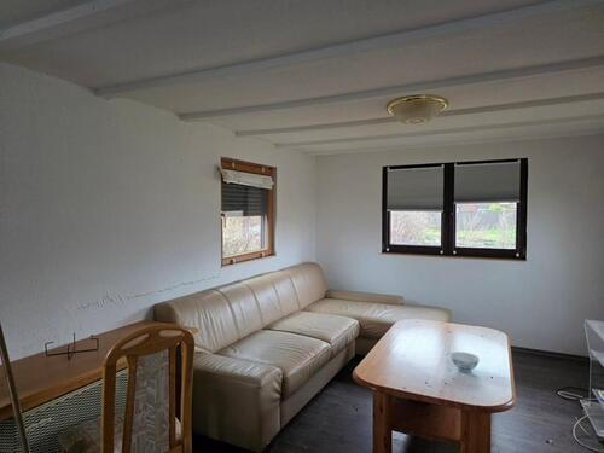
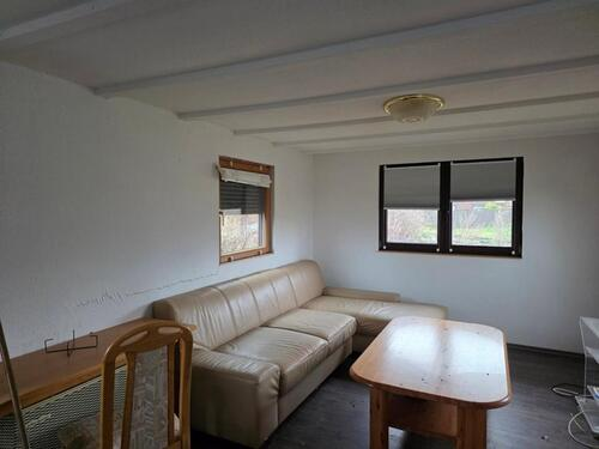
- chinaware (464, 362)
